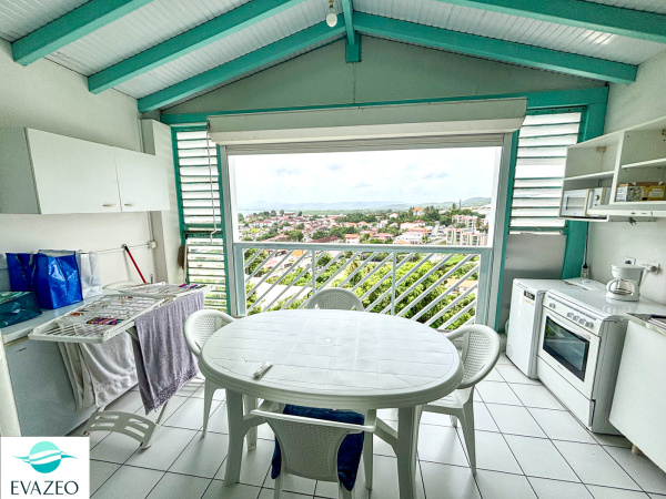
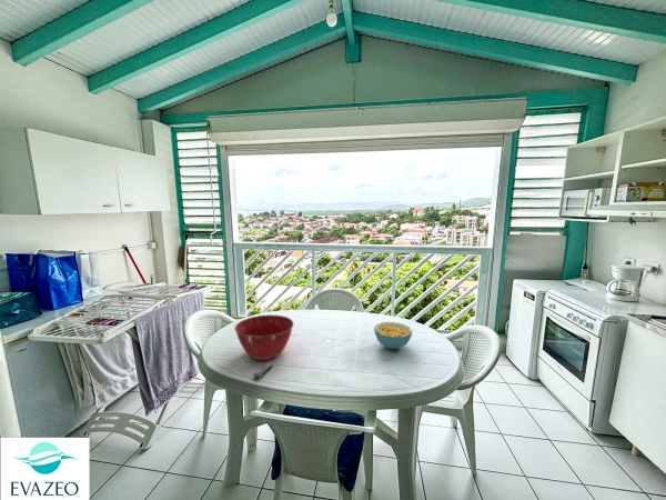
+ mixing bowl (265, 338)
+ cereal bowl (392, 338)
